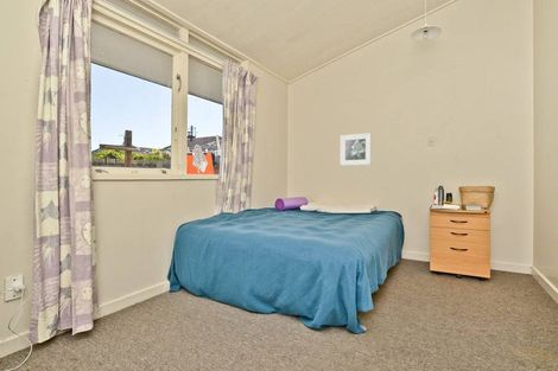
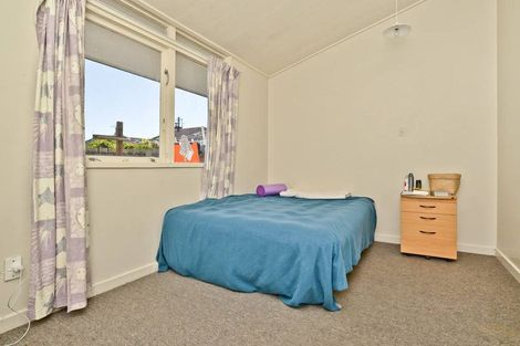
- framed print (355, 149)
